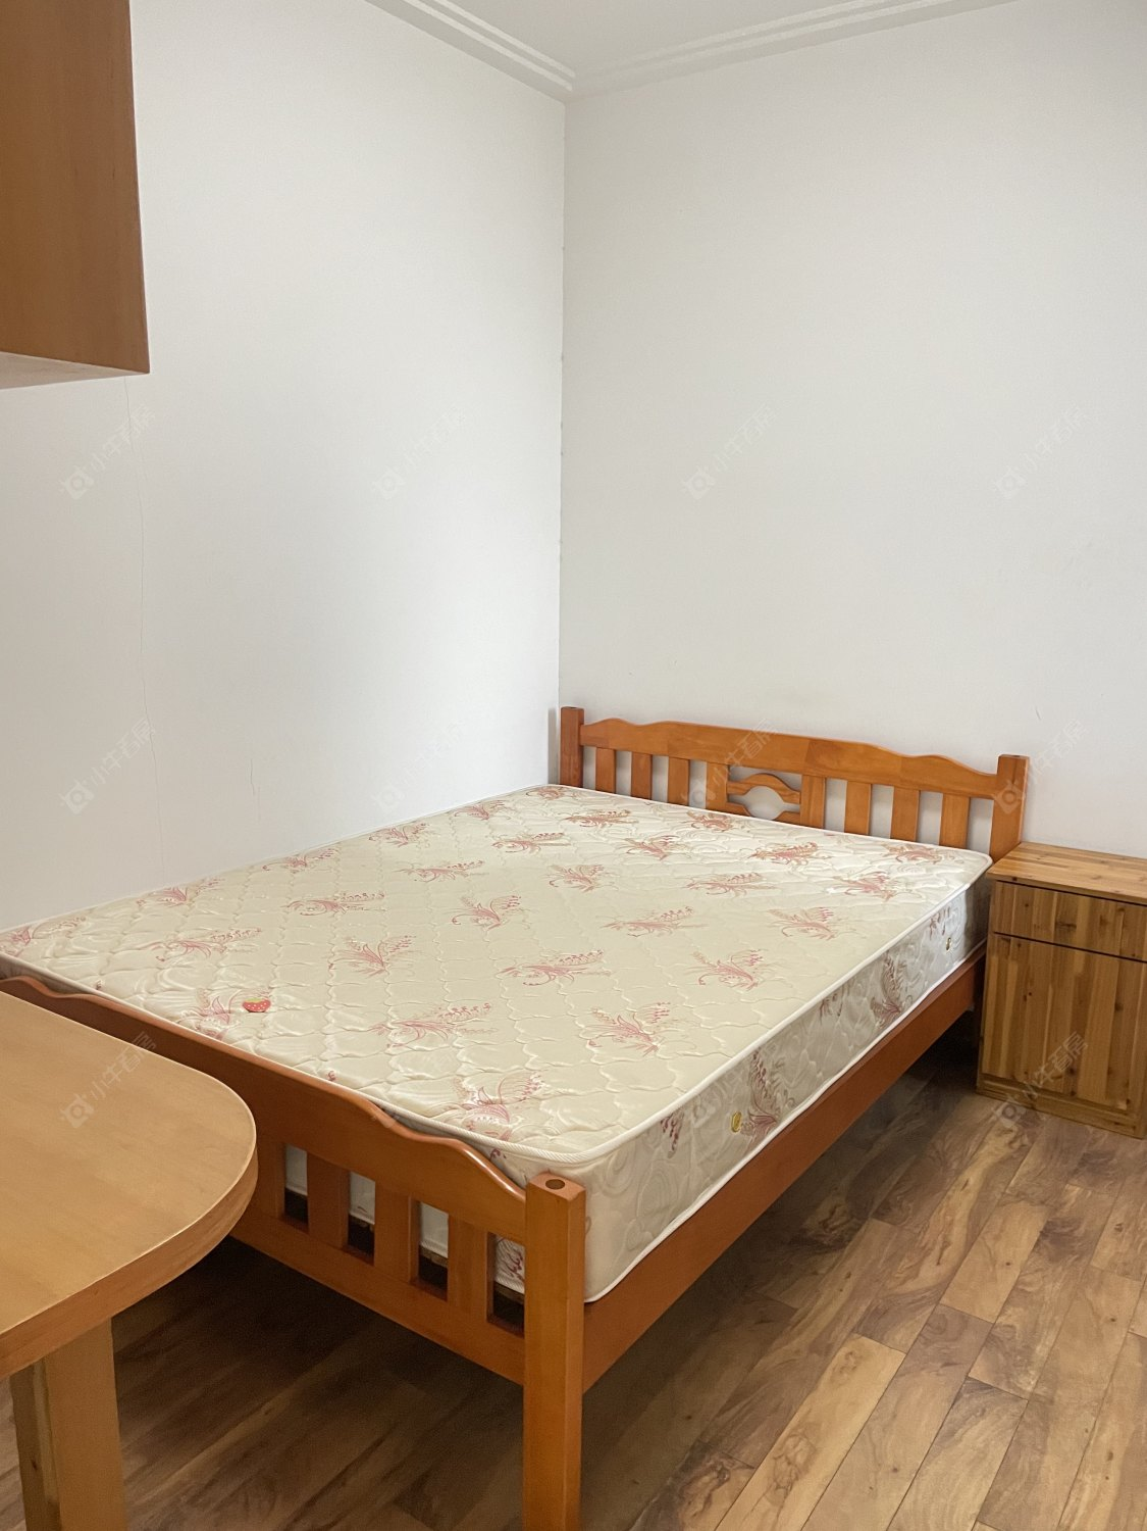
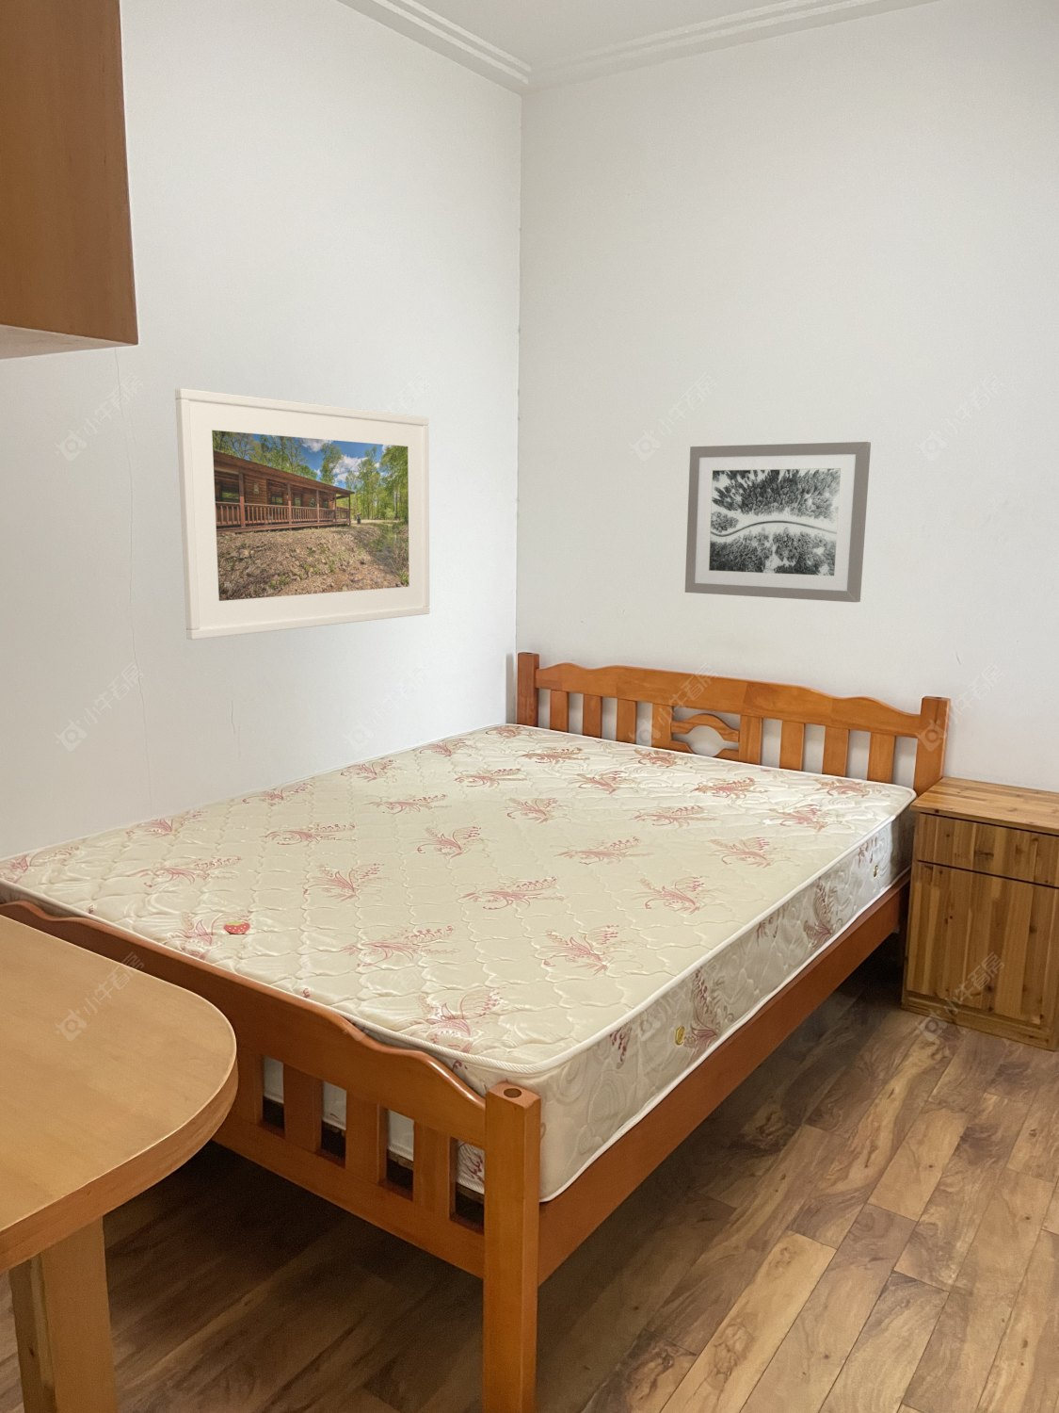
+ wall art (772, 521)
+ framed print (320, 516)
